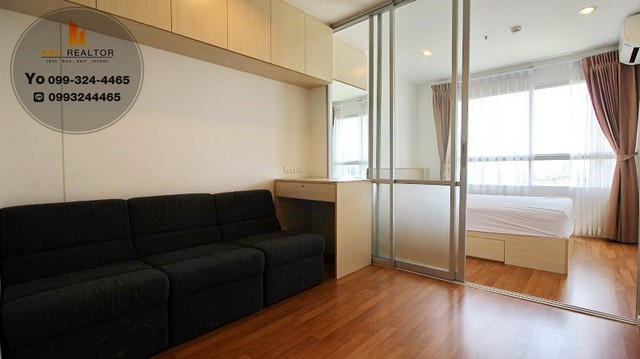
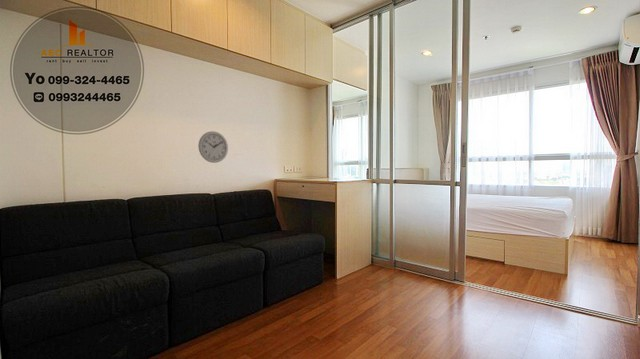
+ wall clock (214, 147)
